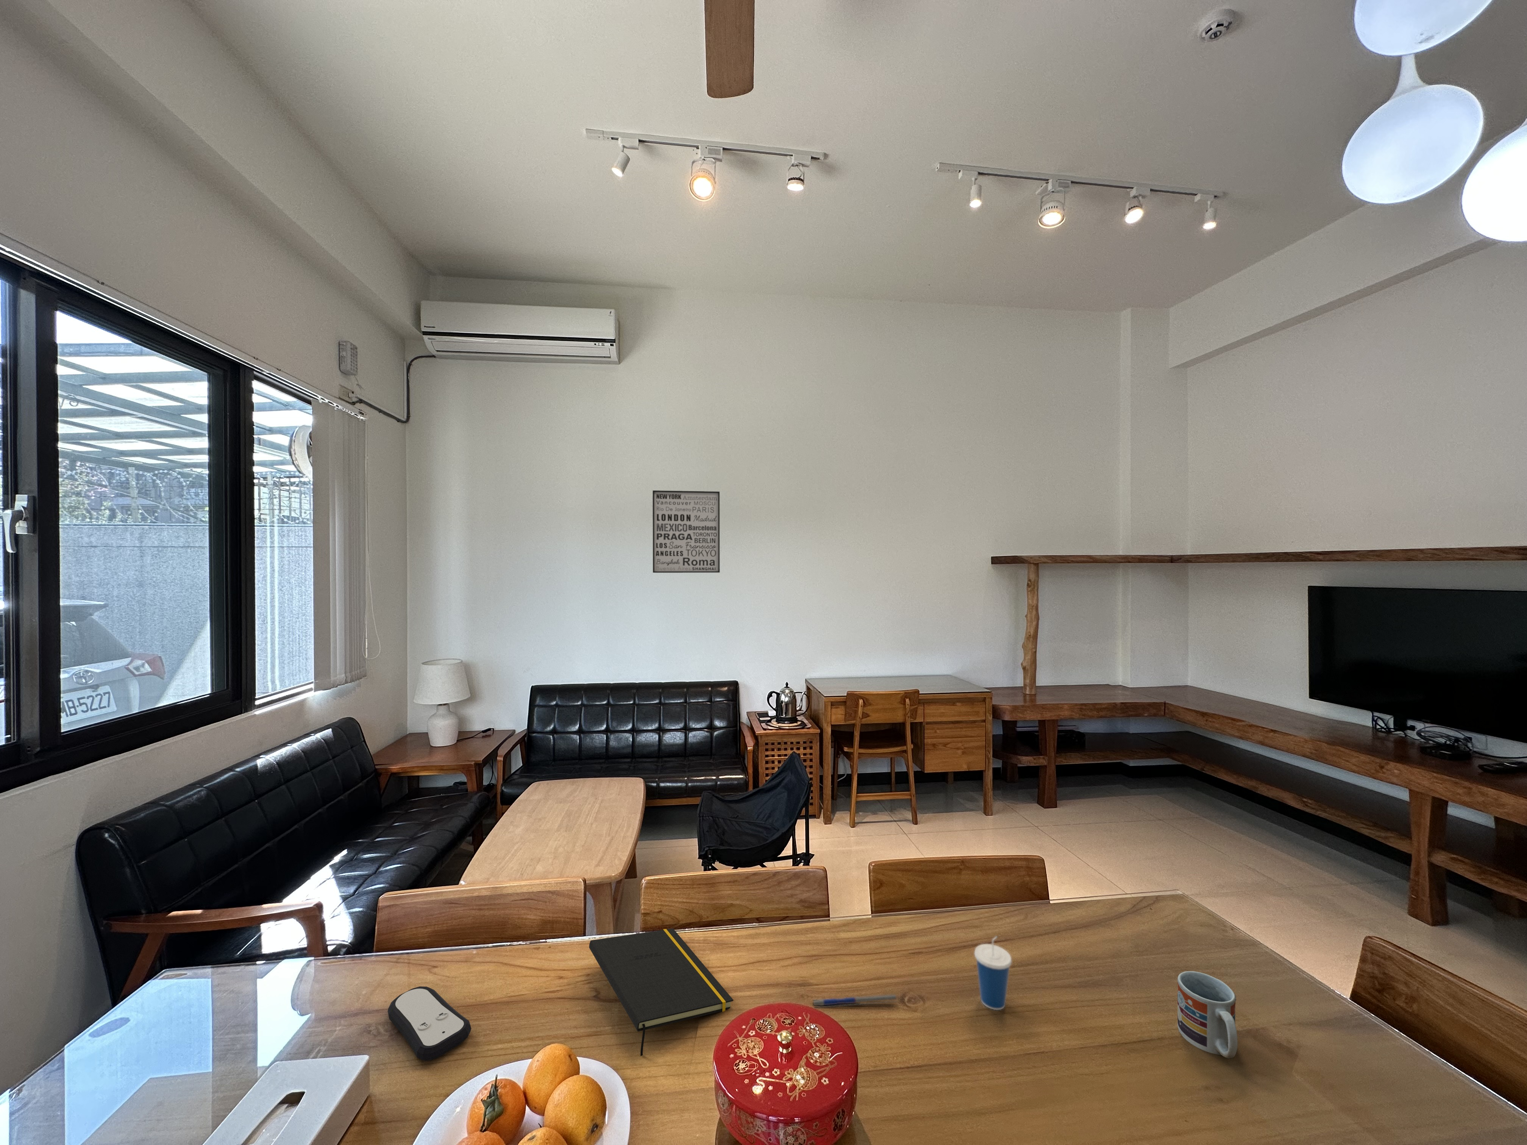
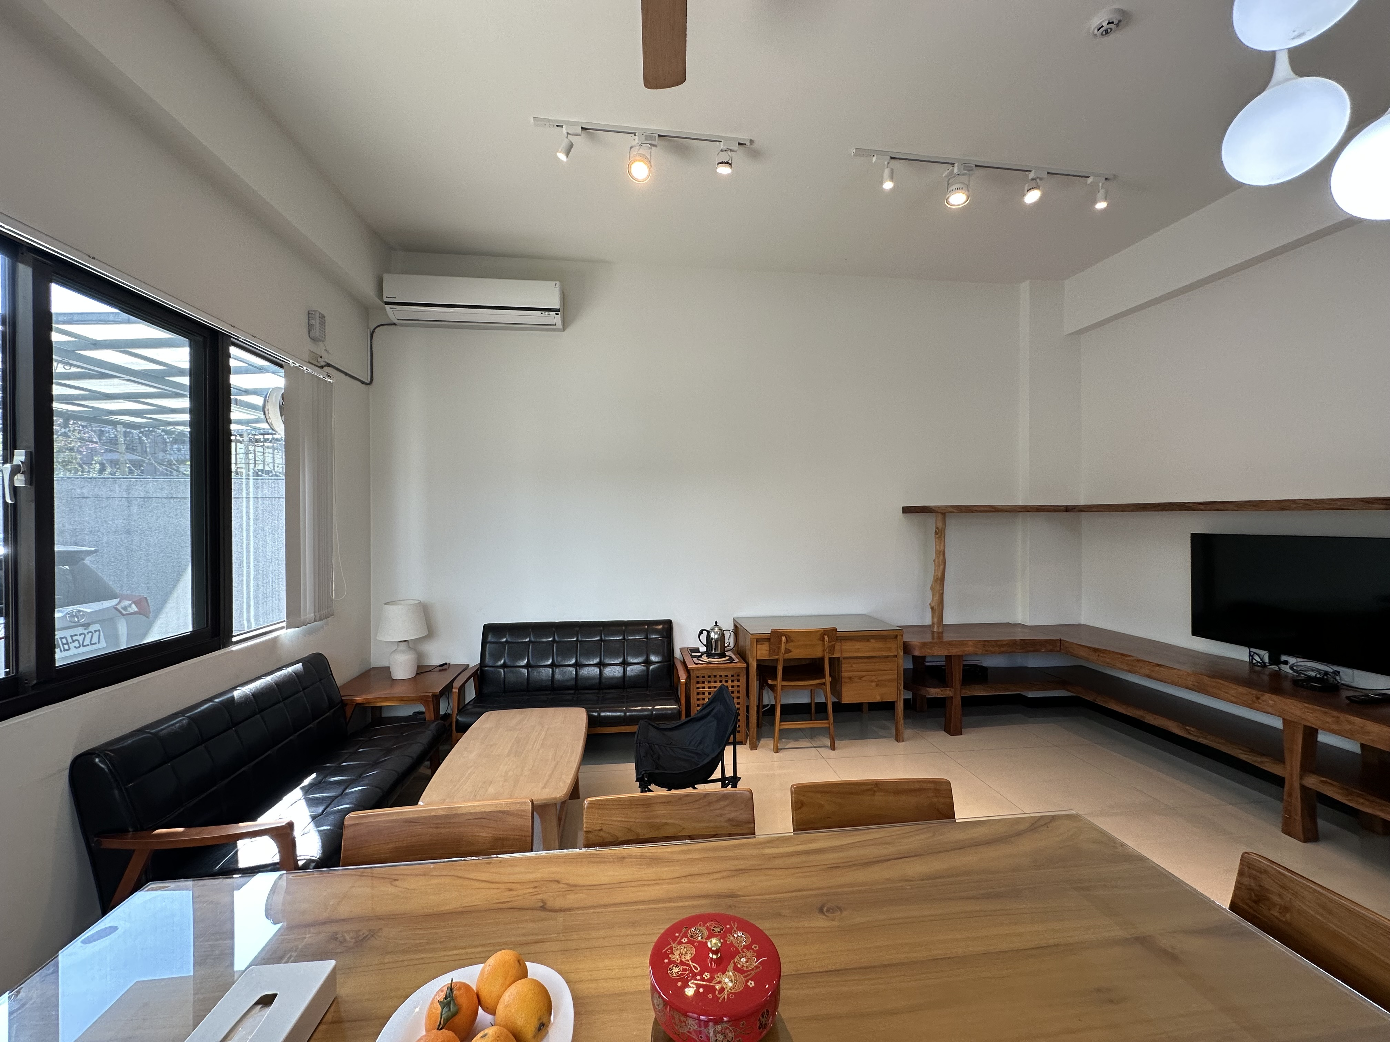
- pen (856, 999)
- notepad (658, 973)
- cup (993, 965)
- cup (1212, 1019)
- remote control (427, 1019)
- wall art (687, 532)
